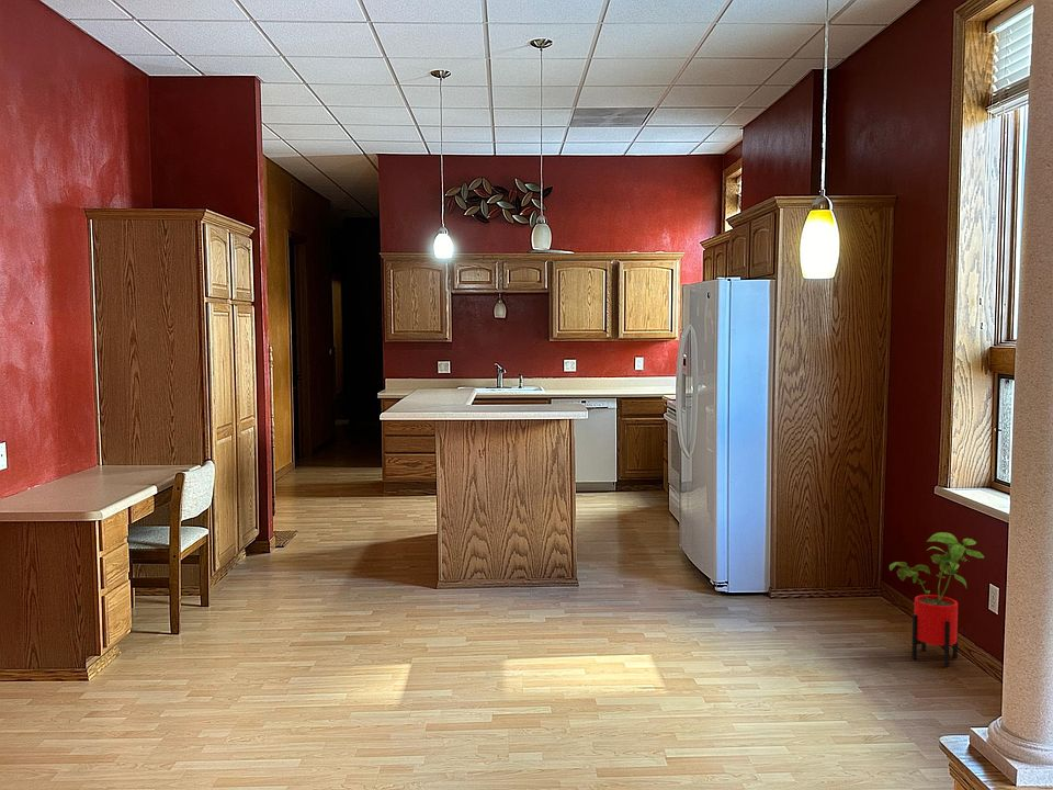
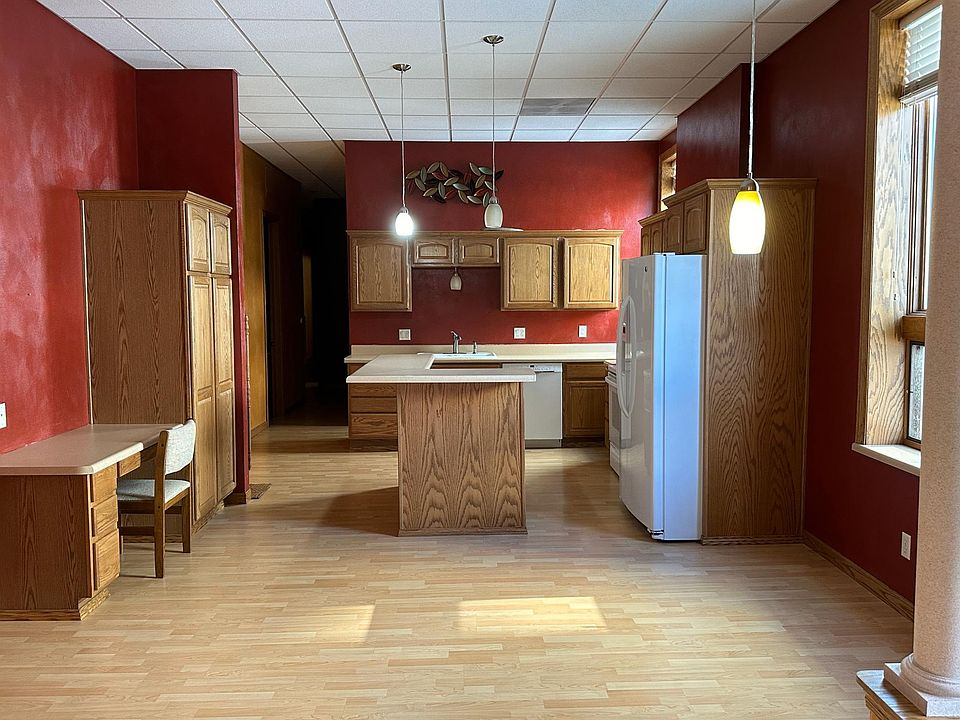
- house plant (936, 595)
